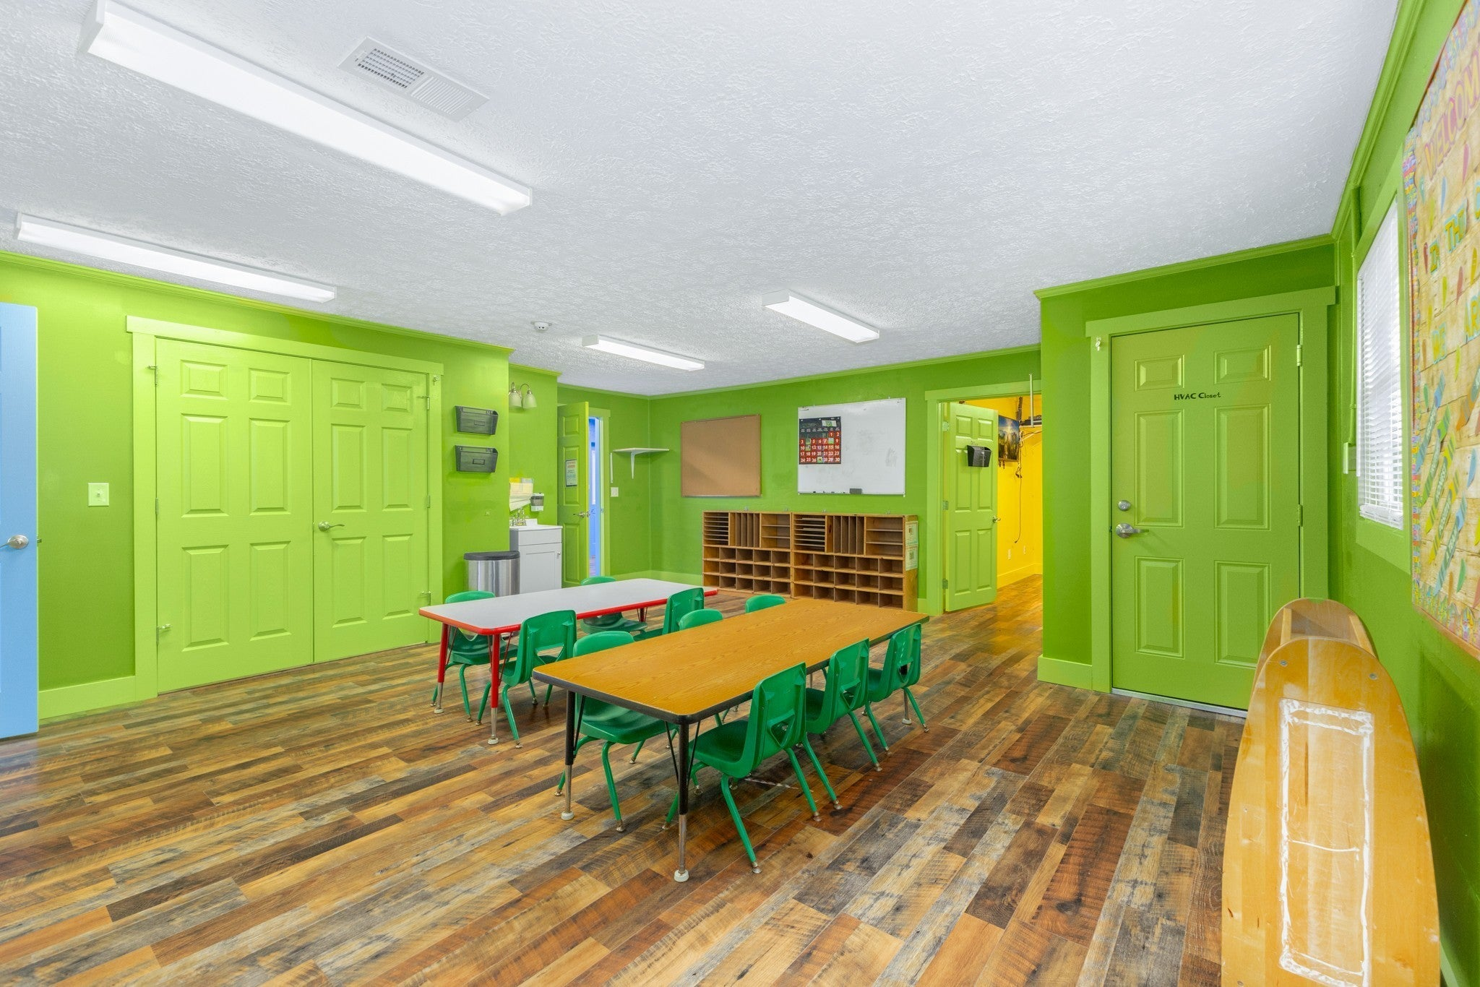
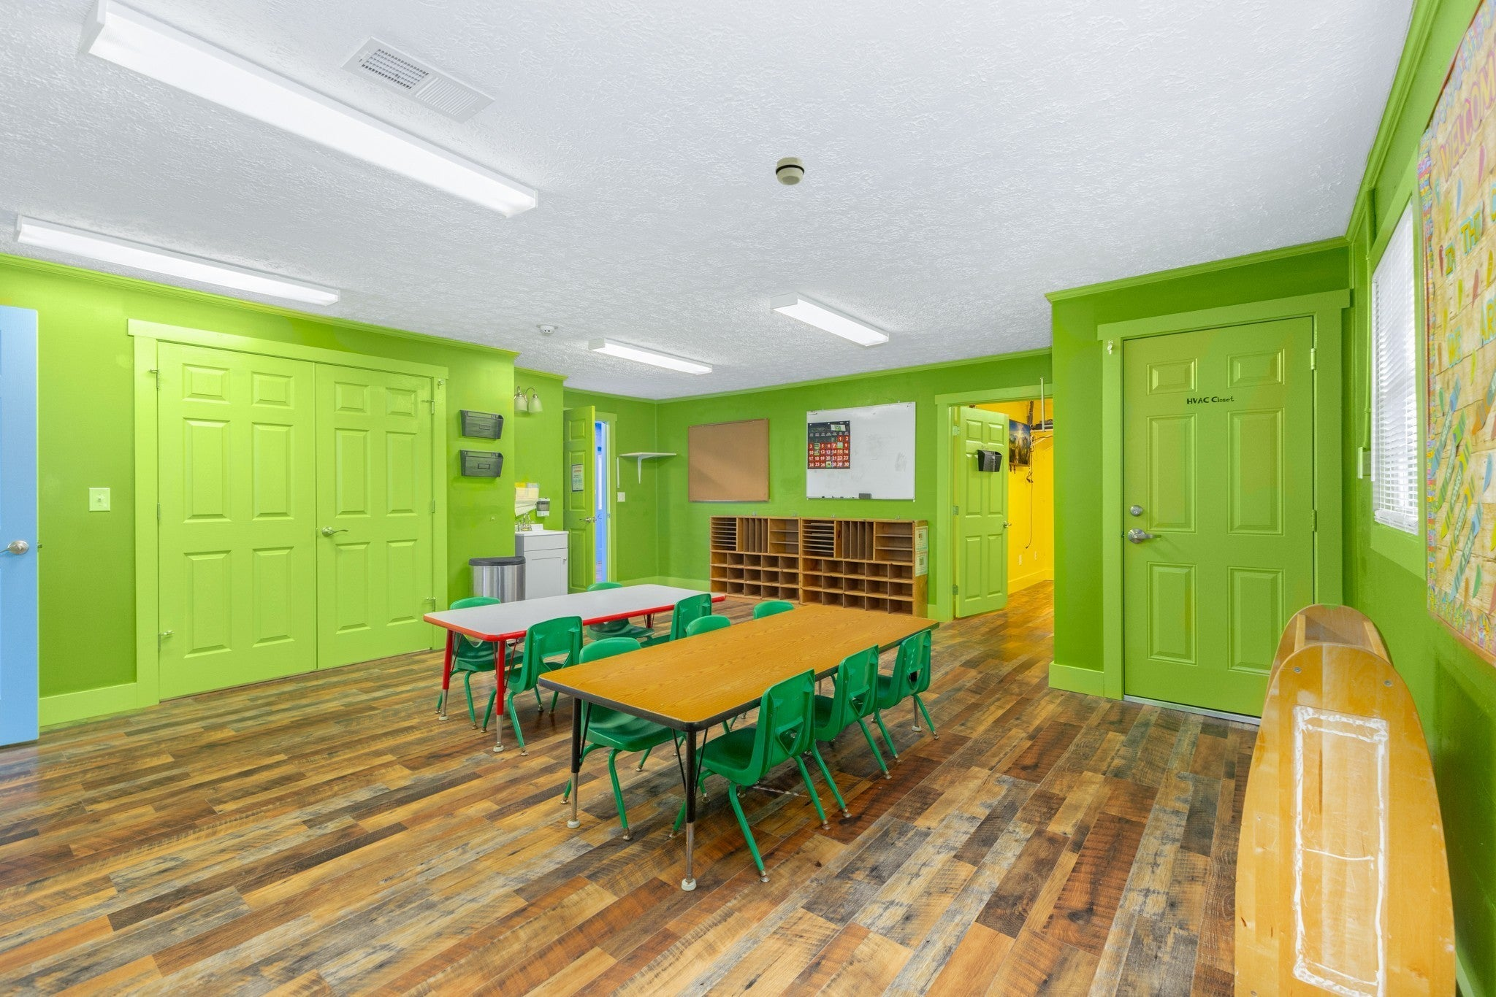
+ smoke detector (789, 171)
